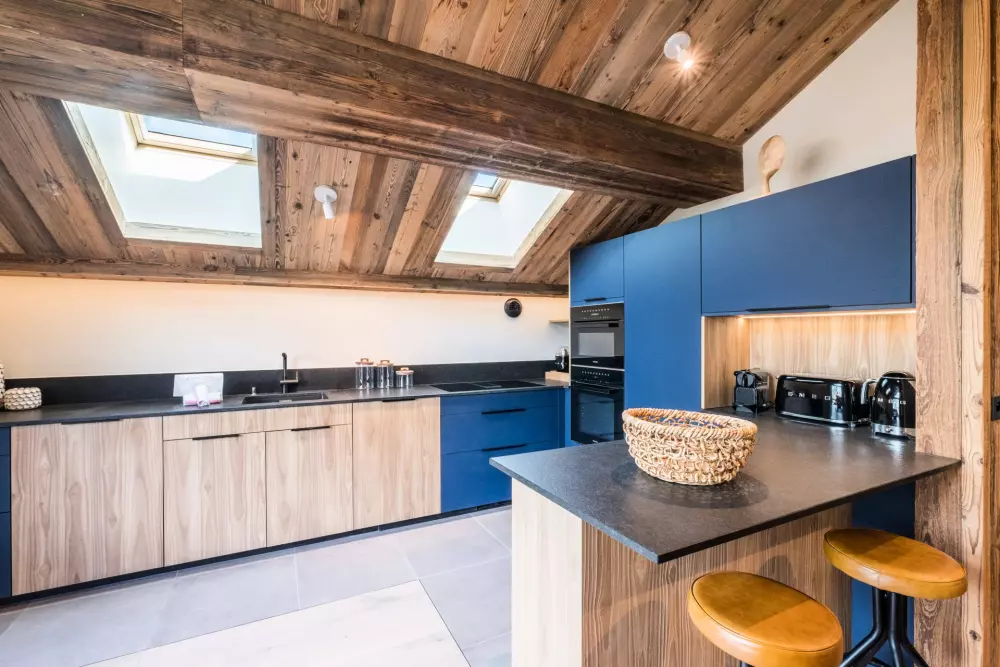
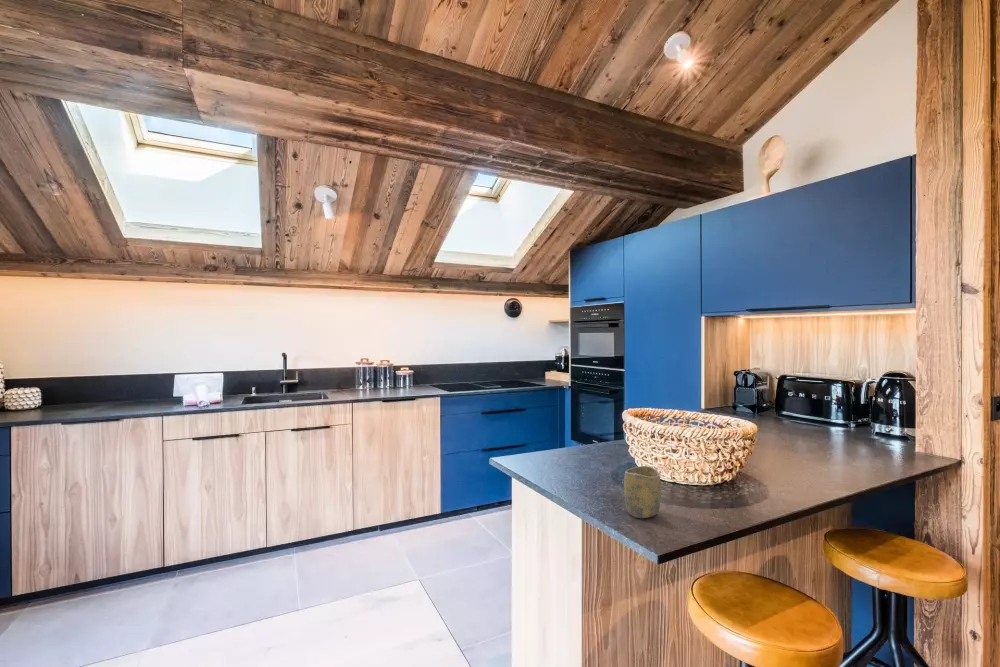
+ cup (642, 491)
